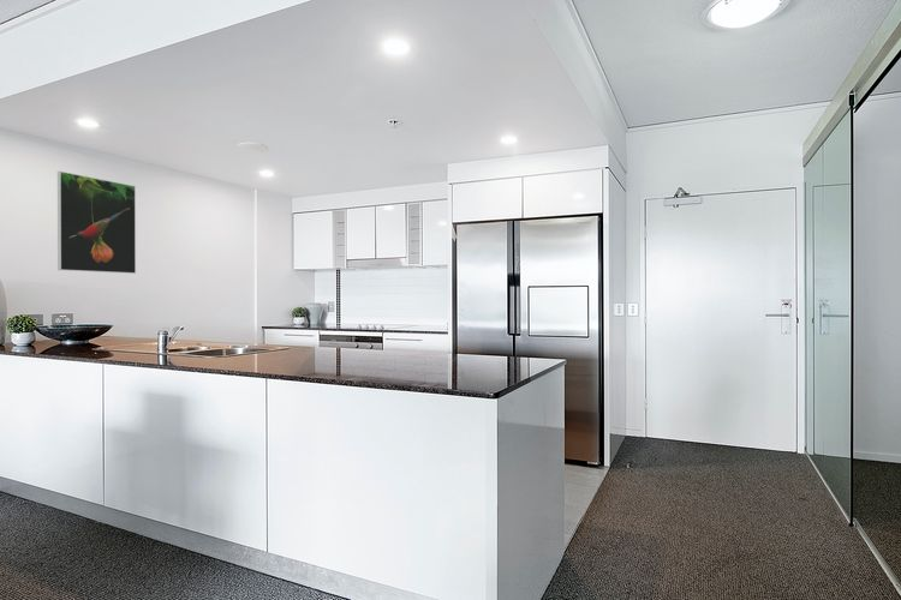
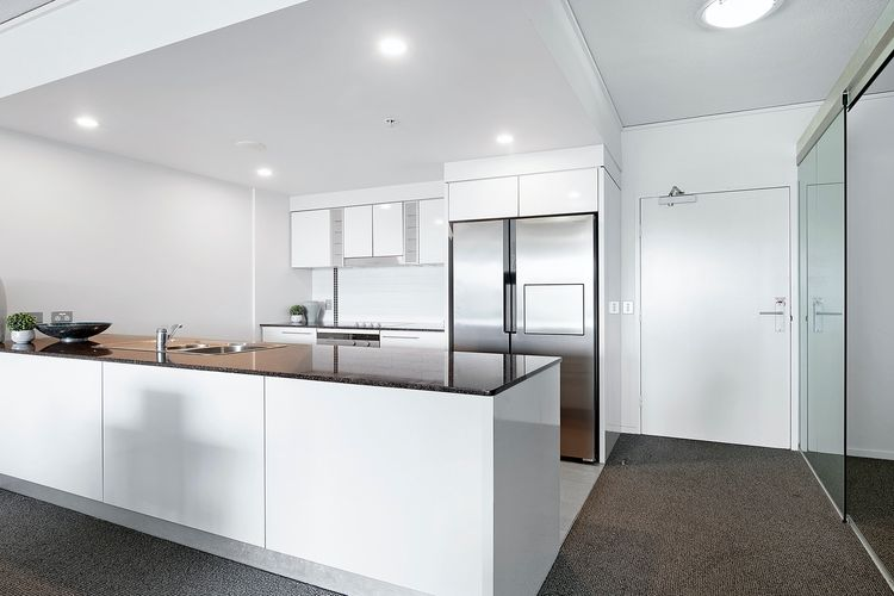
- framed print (99, 224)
